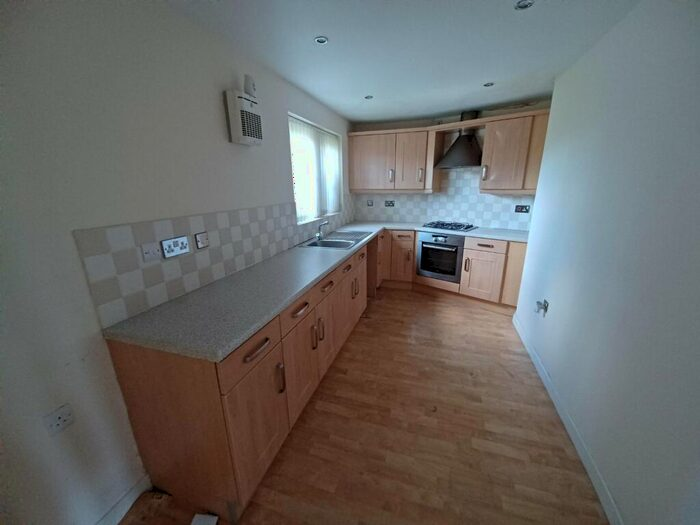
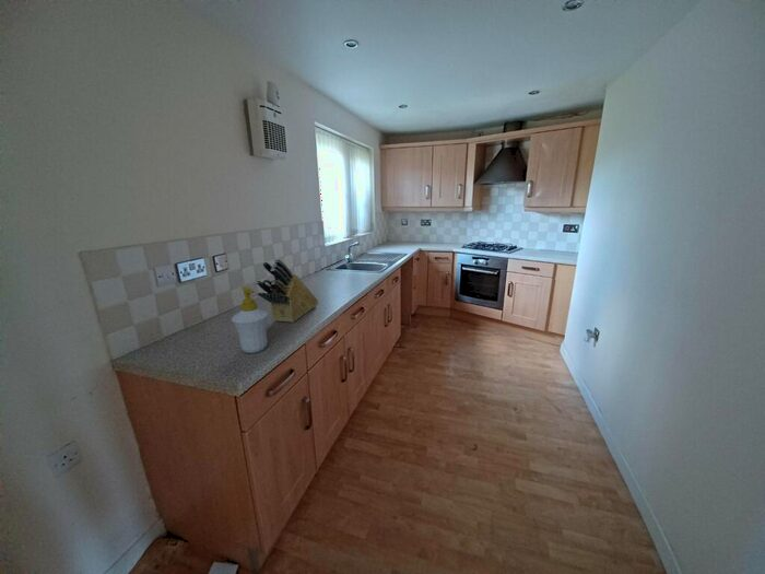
+ soap bottle (250, 318)
+ knife block (289, 286)
